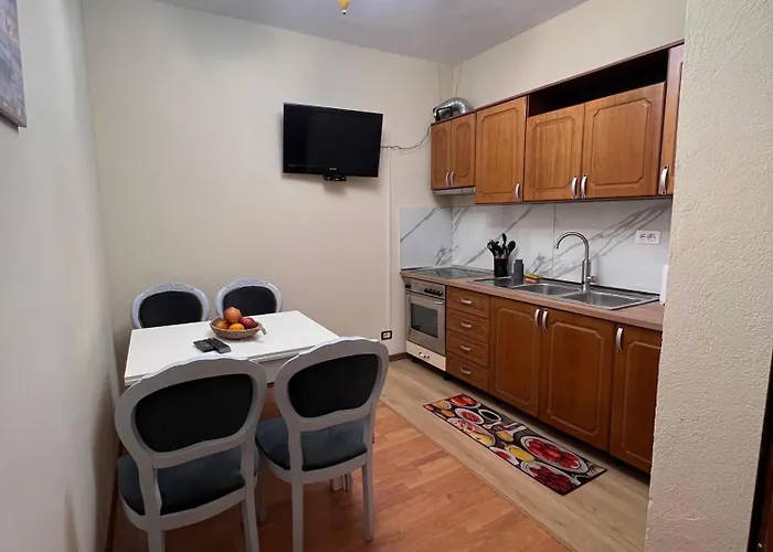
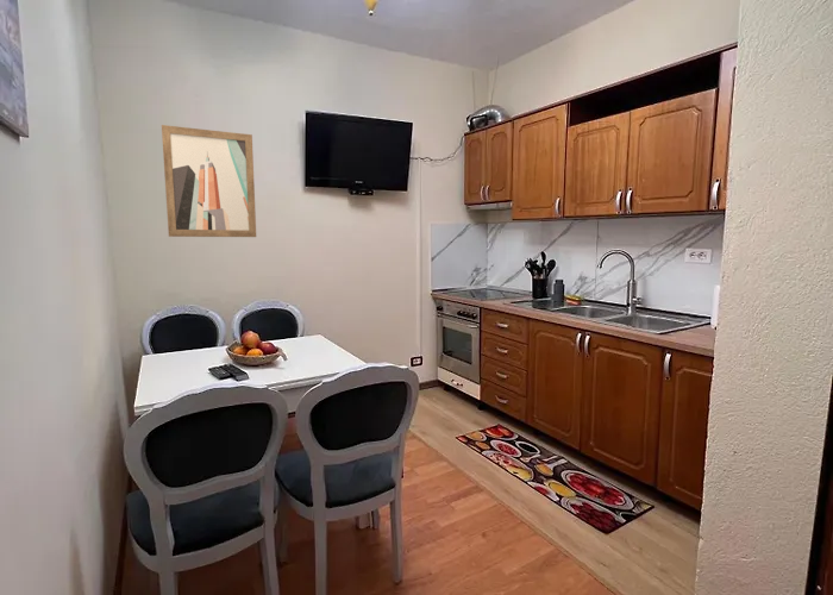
+ wall art (211, 183)
